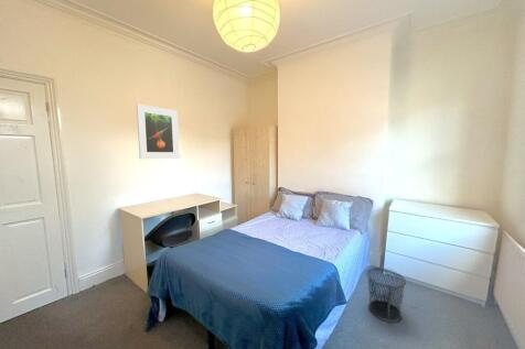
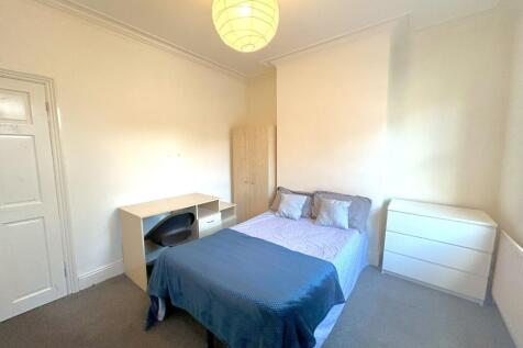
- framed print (159, 133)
- waste bin (384, 293)
